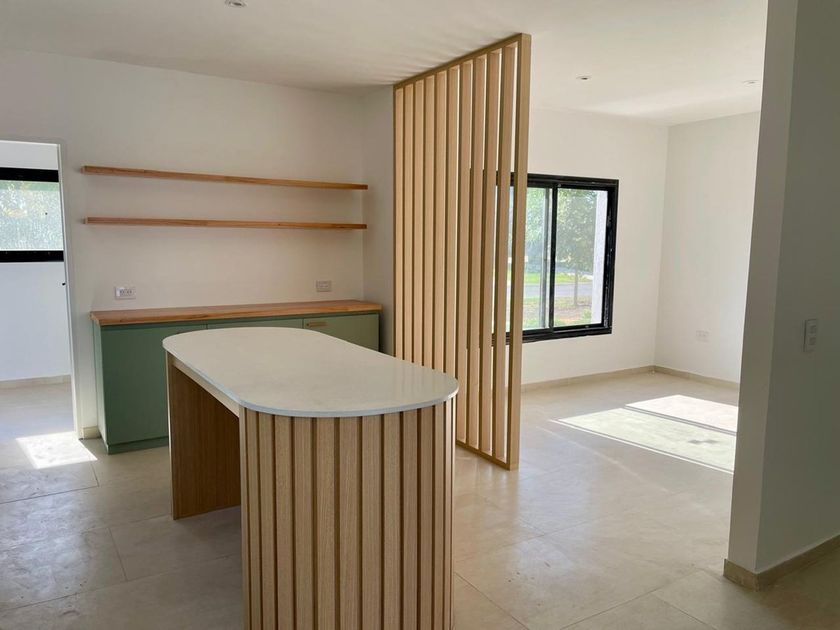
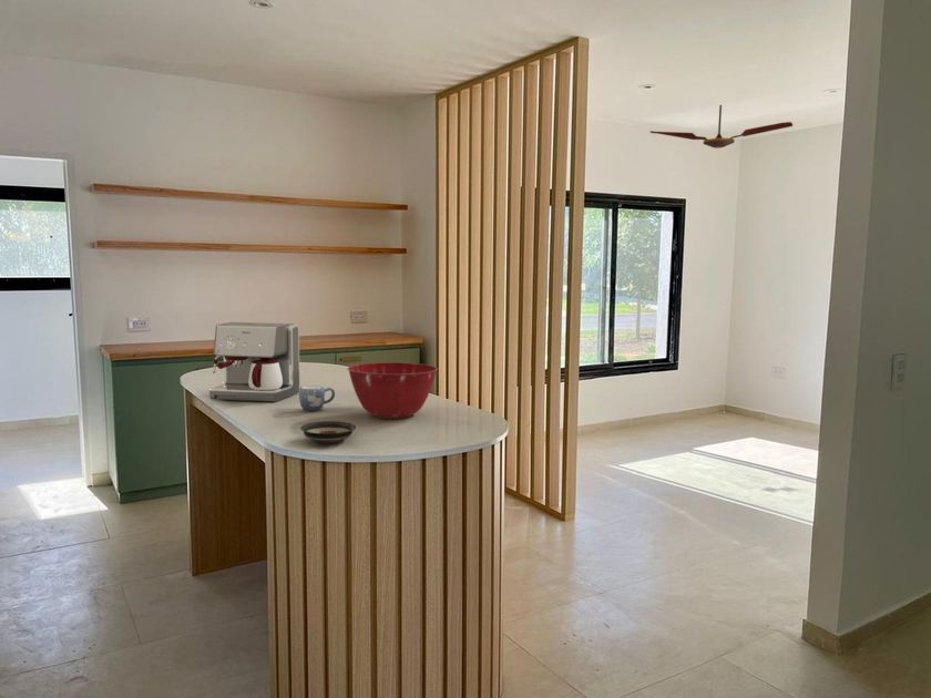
+ saucer (328, 433)
+ coffee maker (254, 360)
+ ceiling fan (718, 129)
+ mug (317, 398)
+ mixing bowl (392, 390)
